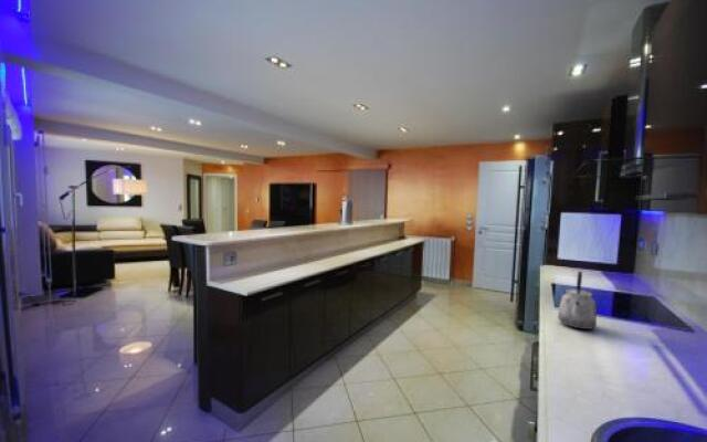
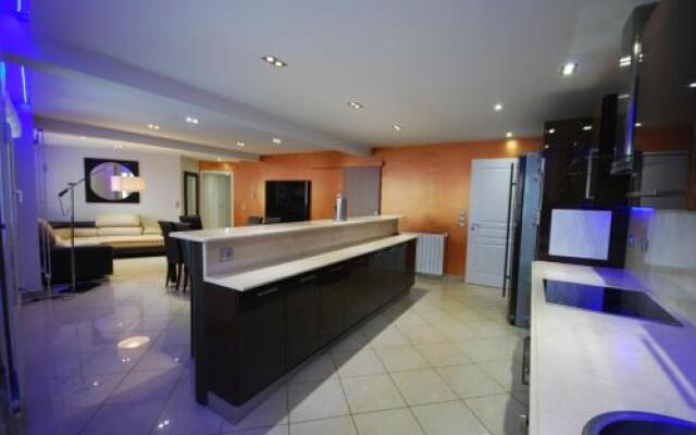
- kettle (578, 299)
